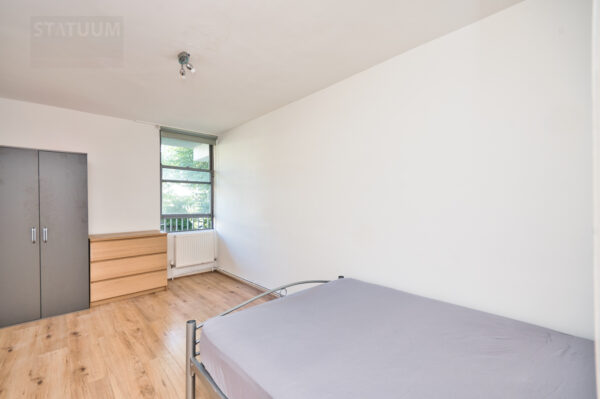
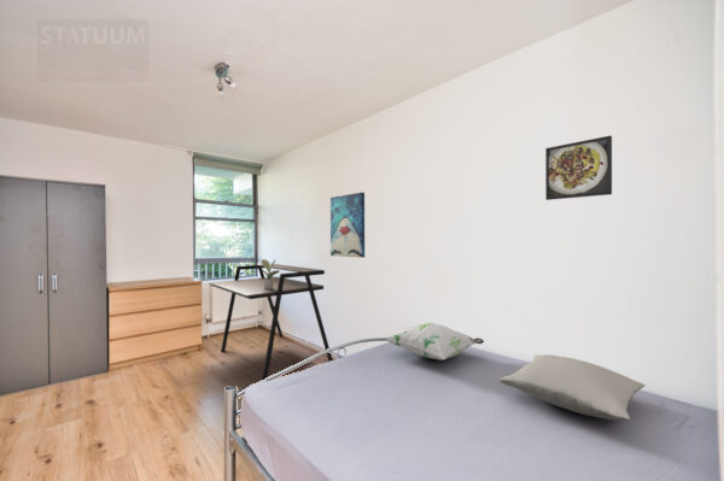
+ pillow (571, 381)
+ potted plant (270, 272)
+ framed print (577, 169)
+ desk (272, 312)
+ decorative pillow (434, 340)
+ wall art (346, 225)
